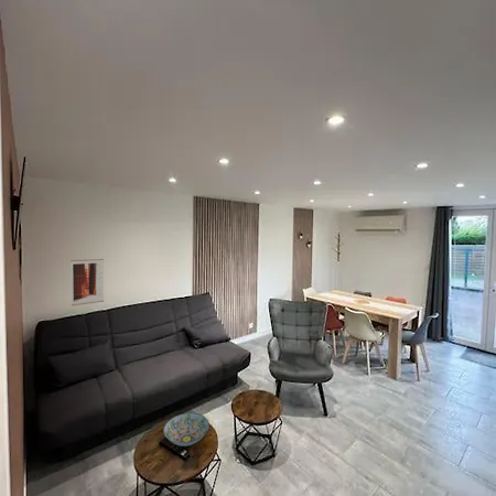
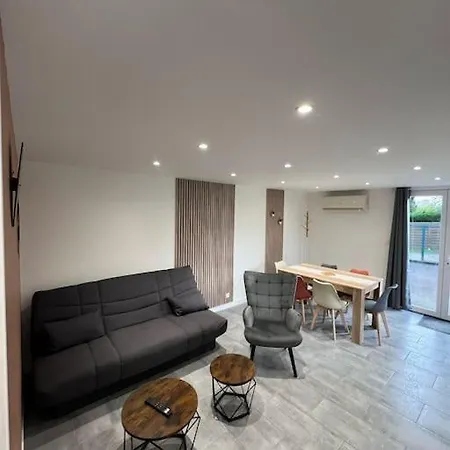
- decorative bowl (186, 433)
- wall art (87, 281)
